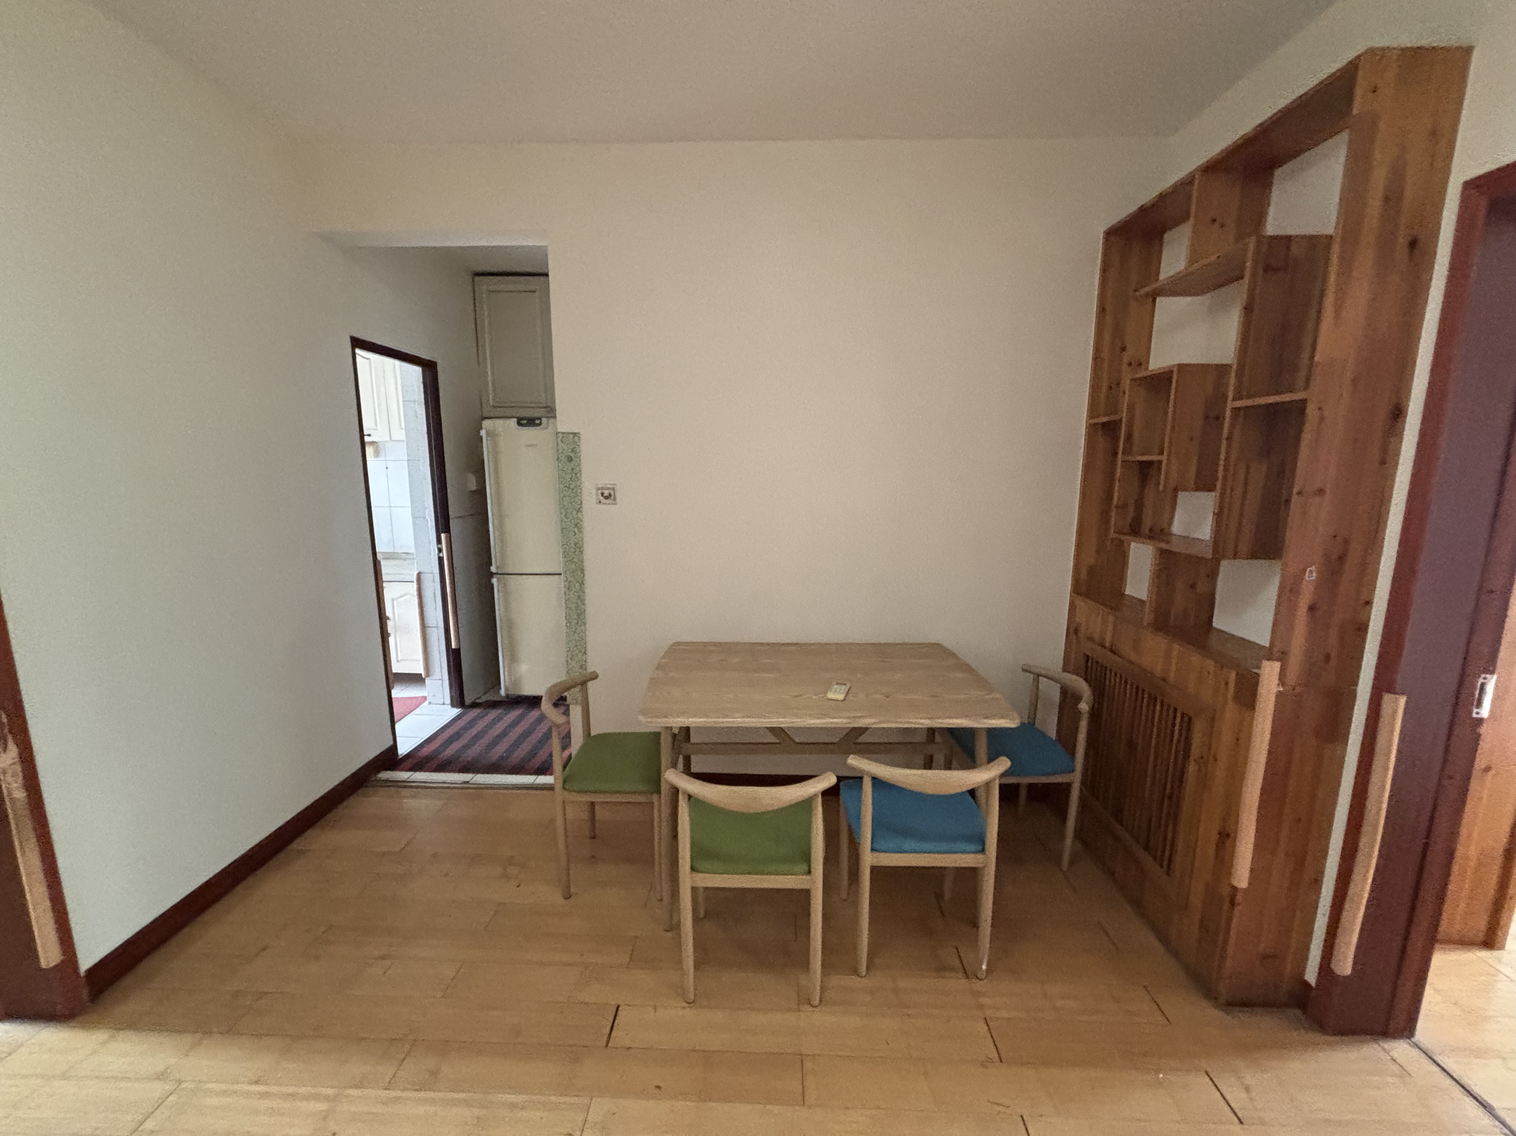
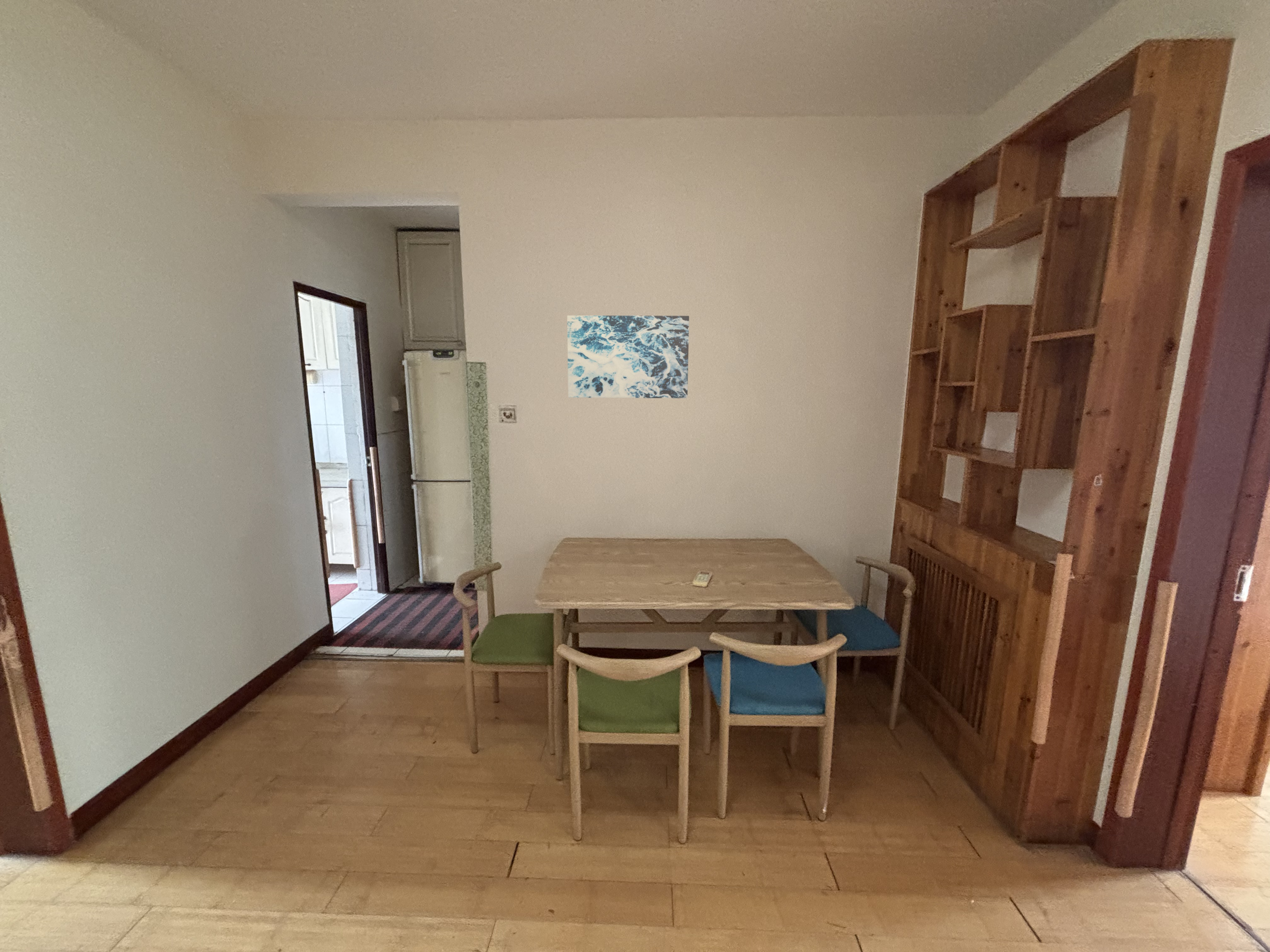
+ wall art (628, 357)
